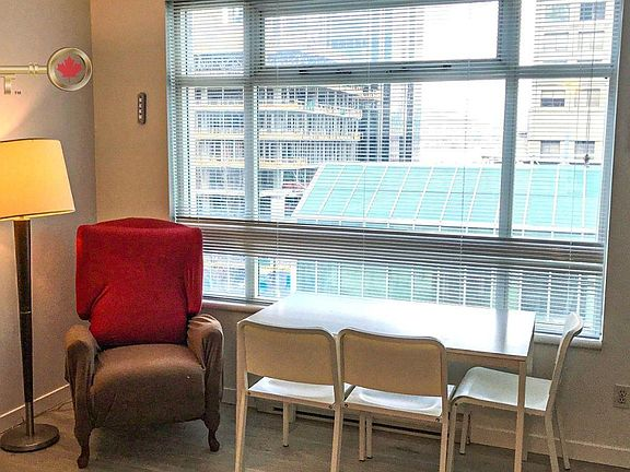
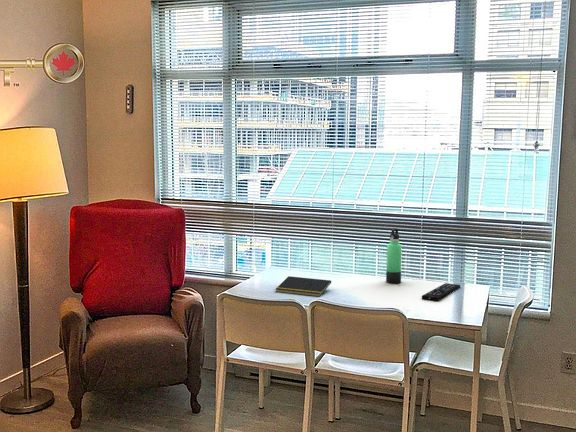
+ remote control (441, 291)
+ notepad (303, 286)
+ thermos bottle (394, 255)
